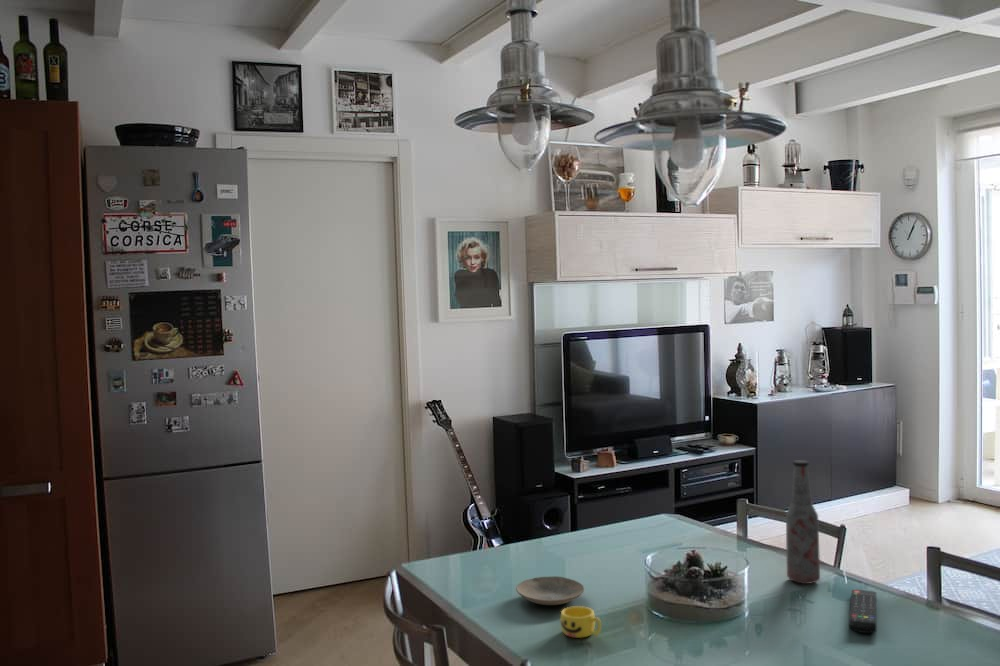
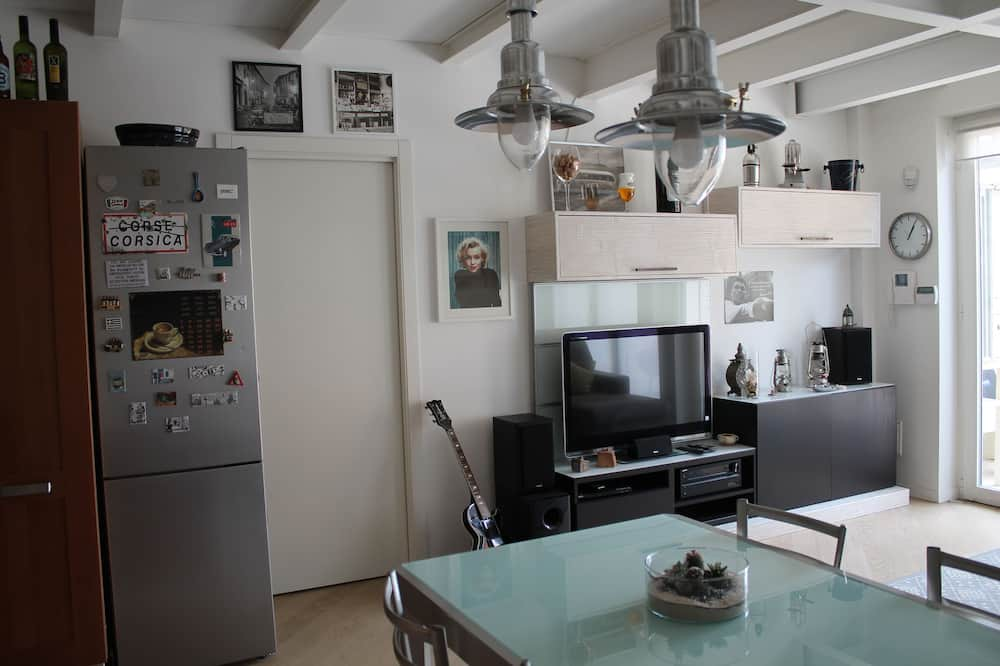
- plate (550, 593)
- cup (582, 623)
- remote control (863, 610)
- bottle (802, 520)
